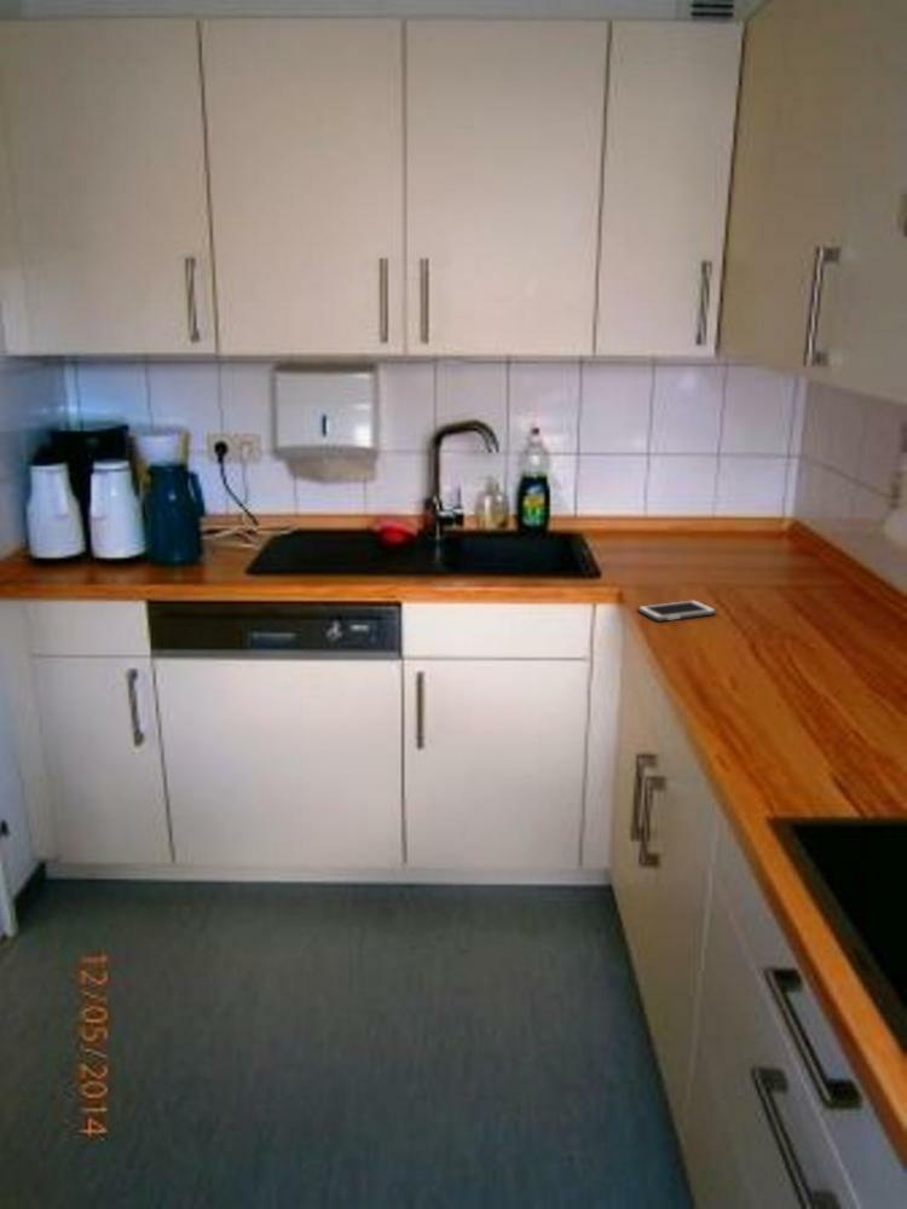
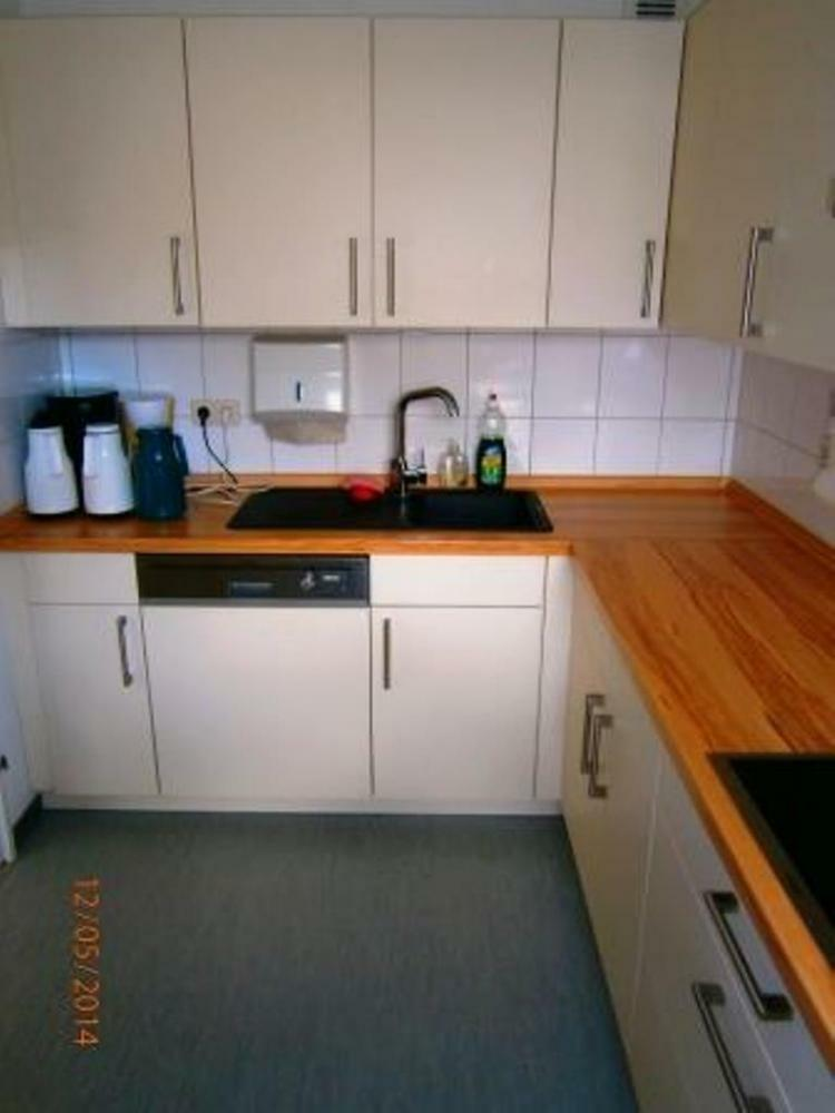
- cell phone (676, 611)
